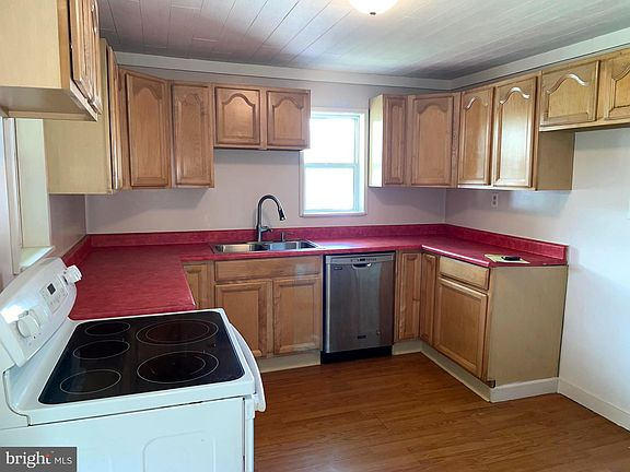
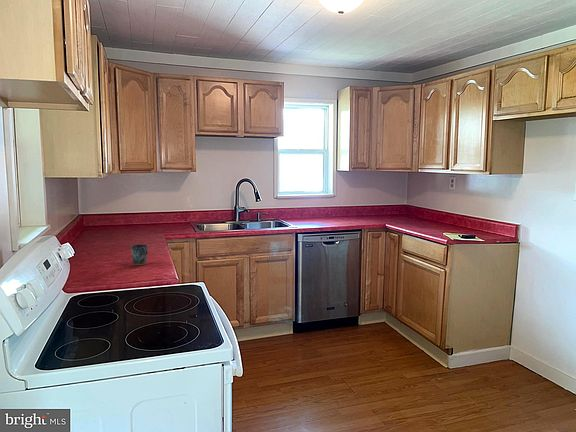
+ mug (139, 255)
